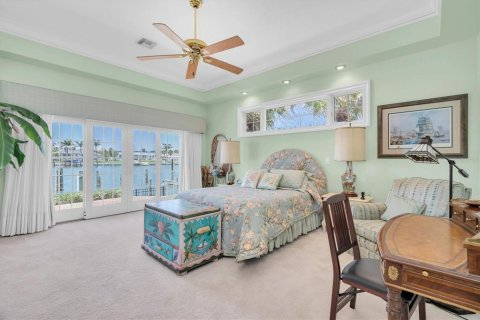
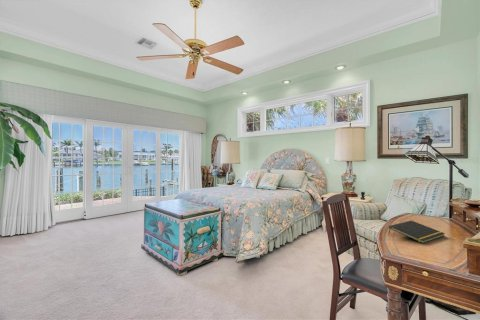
+ notepad (416, 230)
